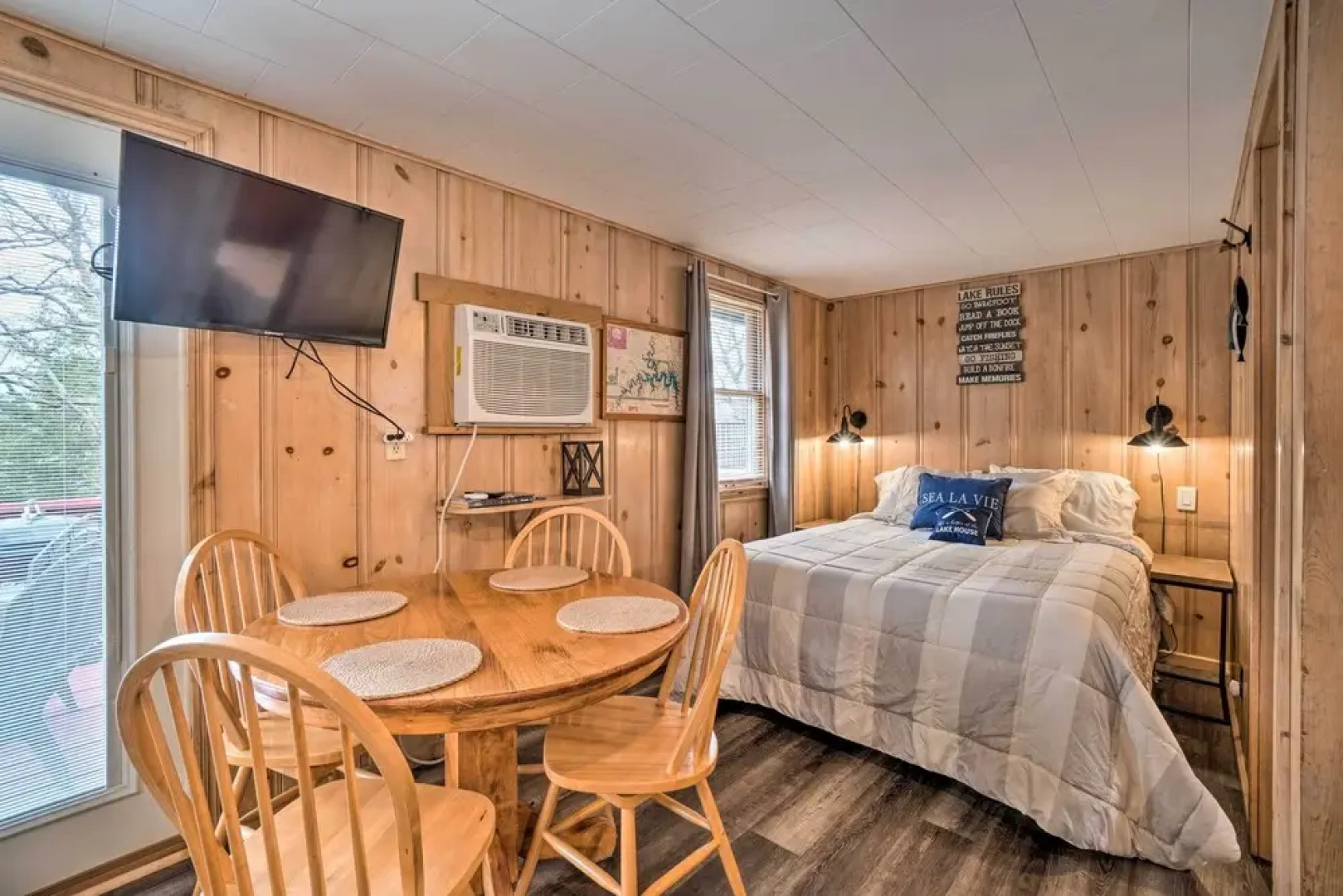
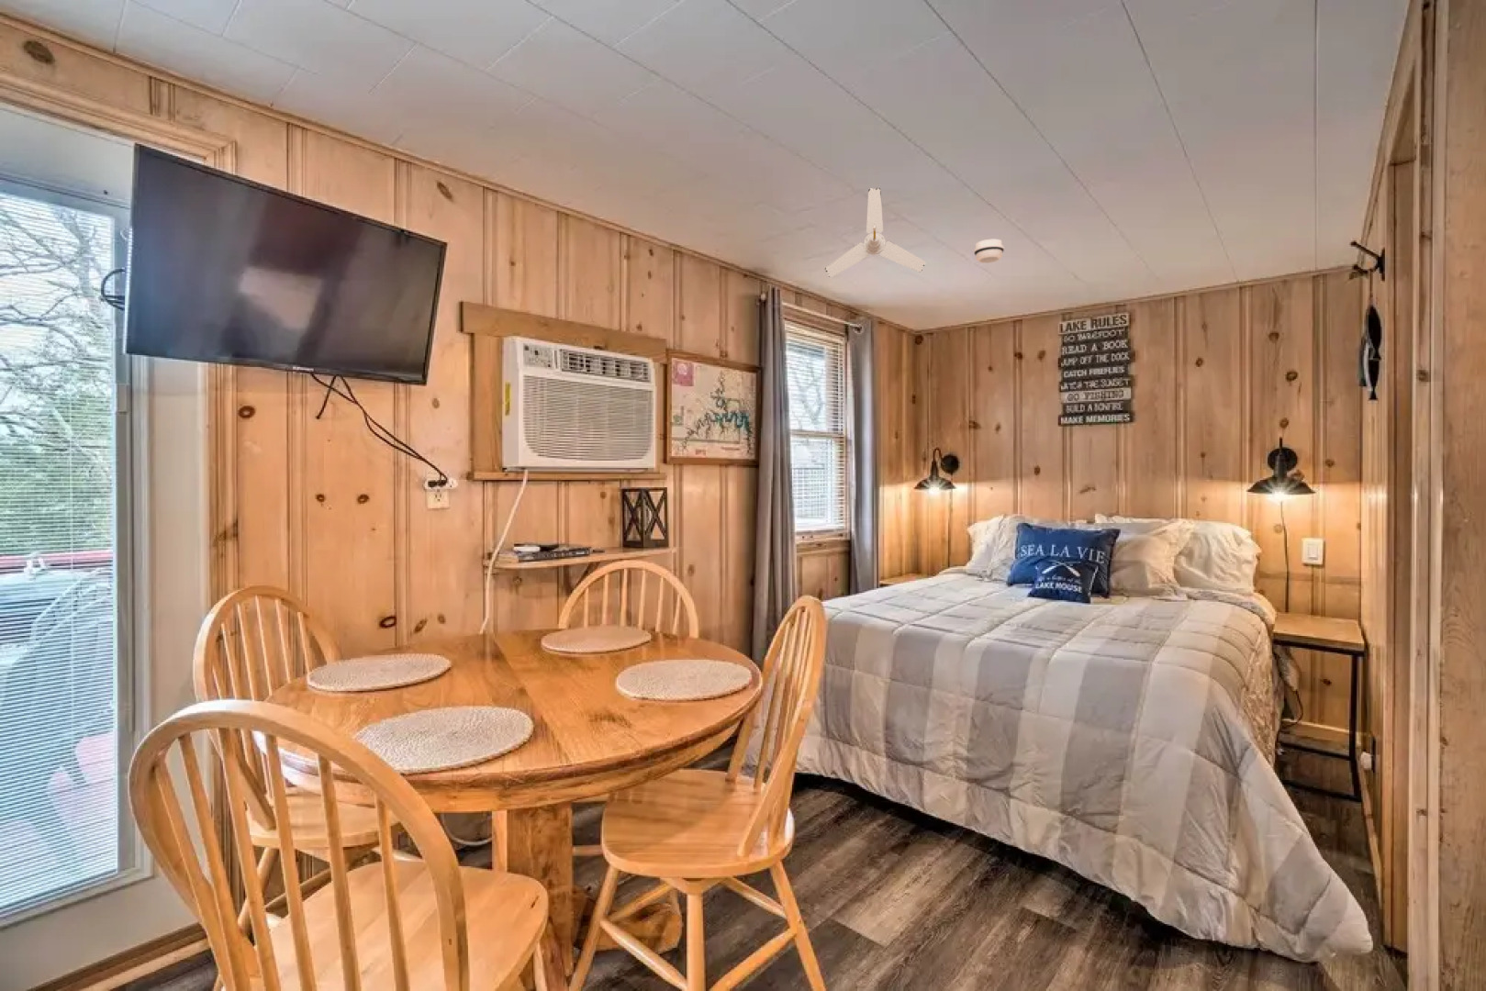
+ ceiling fan (874, 223)
+ smoke detector (988, 251)
